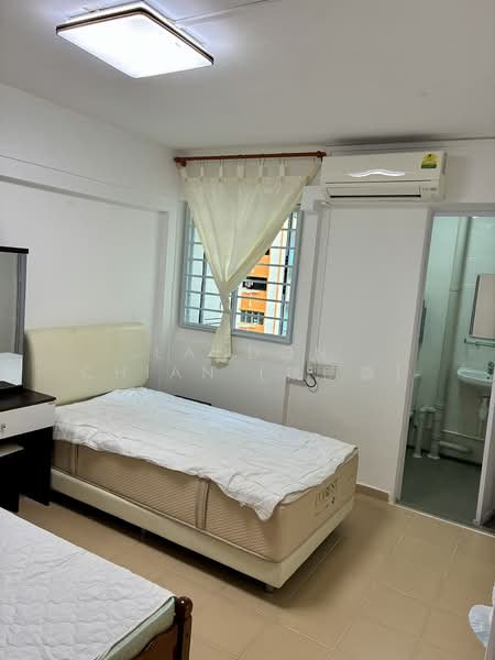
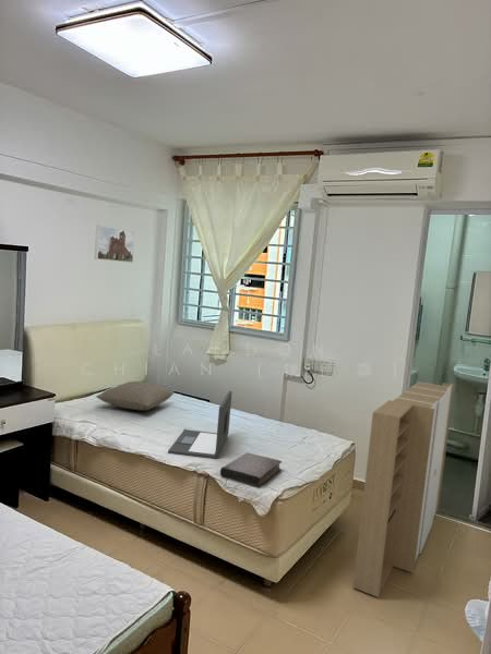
+ laptop (197, 431)
+ book (251, 468)
+ storage cabinet (410, 471)
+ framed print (115, 244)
+ pillow (136, 395)
